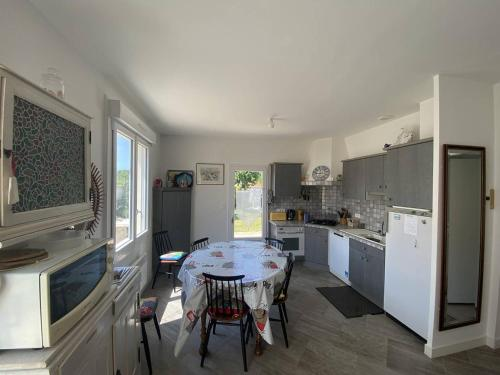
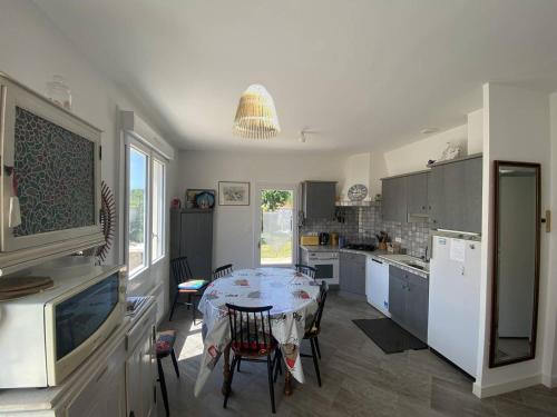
+ lamp shade (255, 110)
